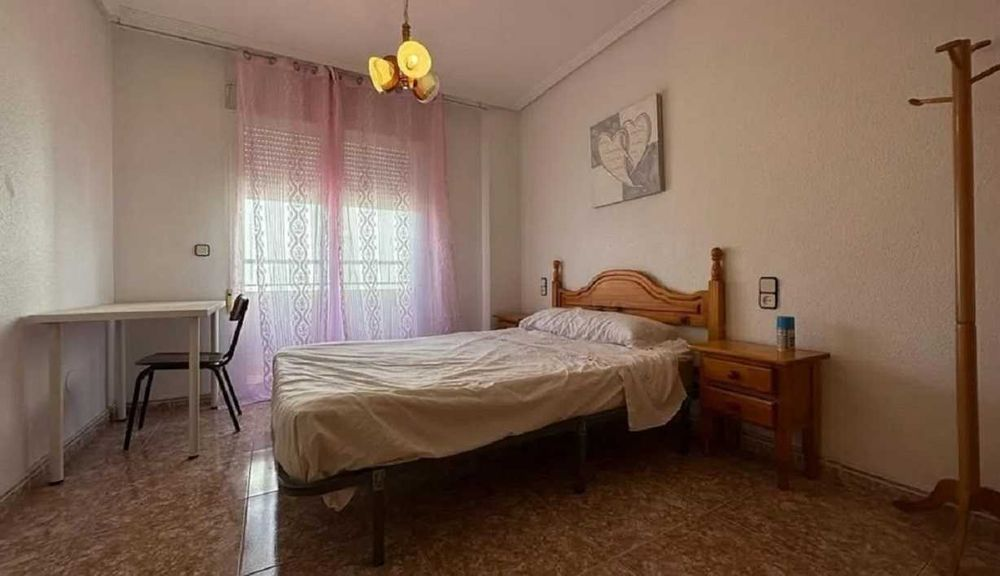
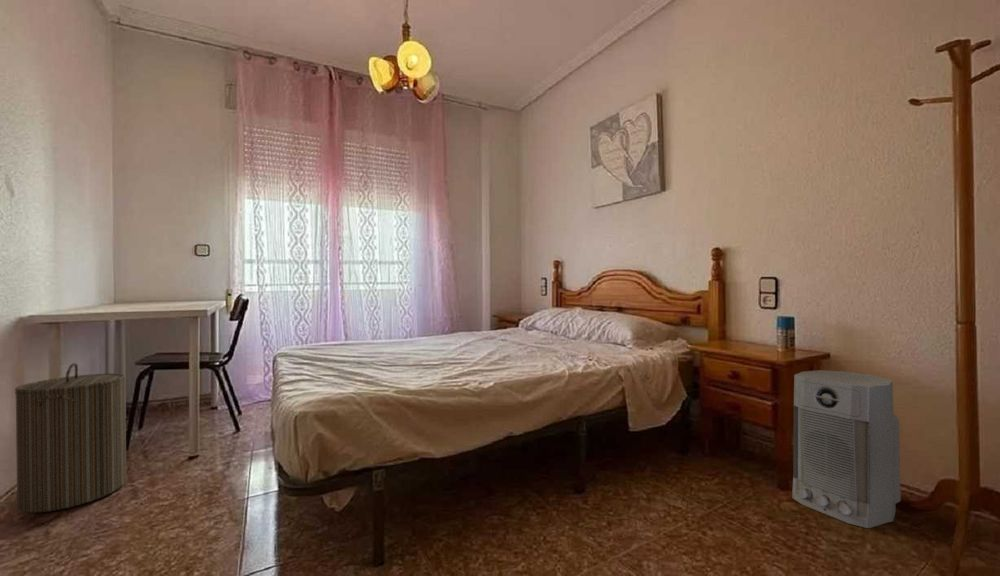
+ laundry hamper (74, 428)
+ air purifier (844, 440)
